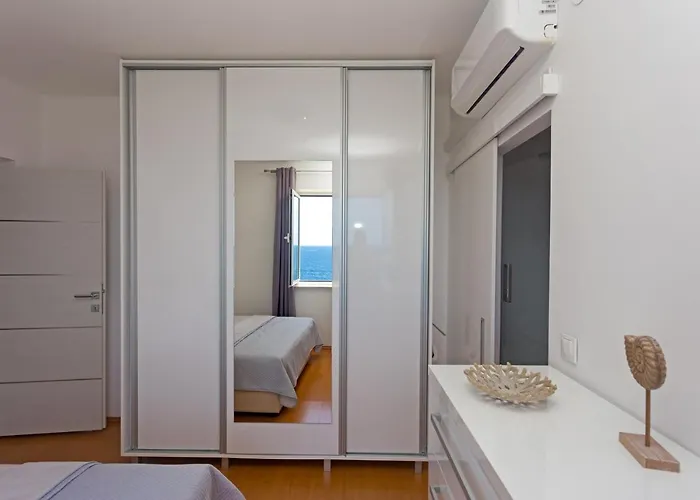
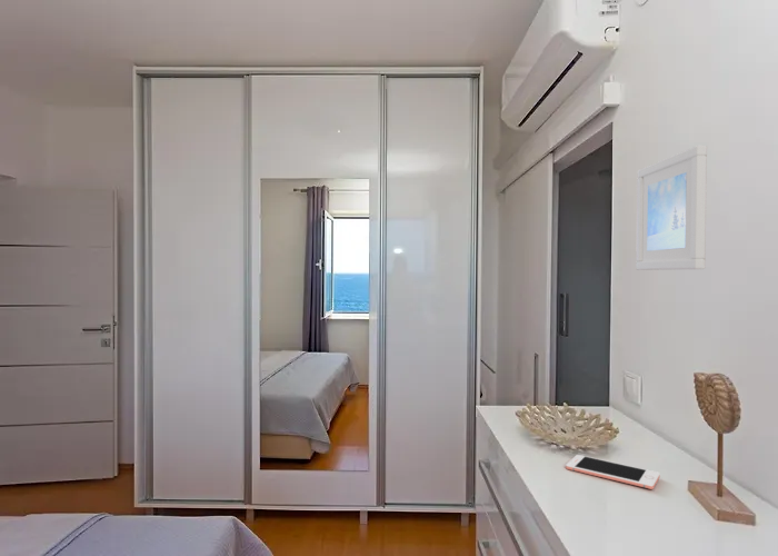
+ cell phone (611, 470)
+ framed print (667, 214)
